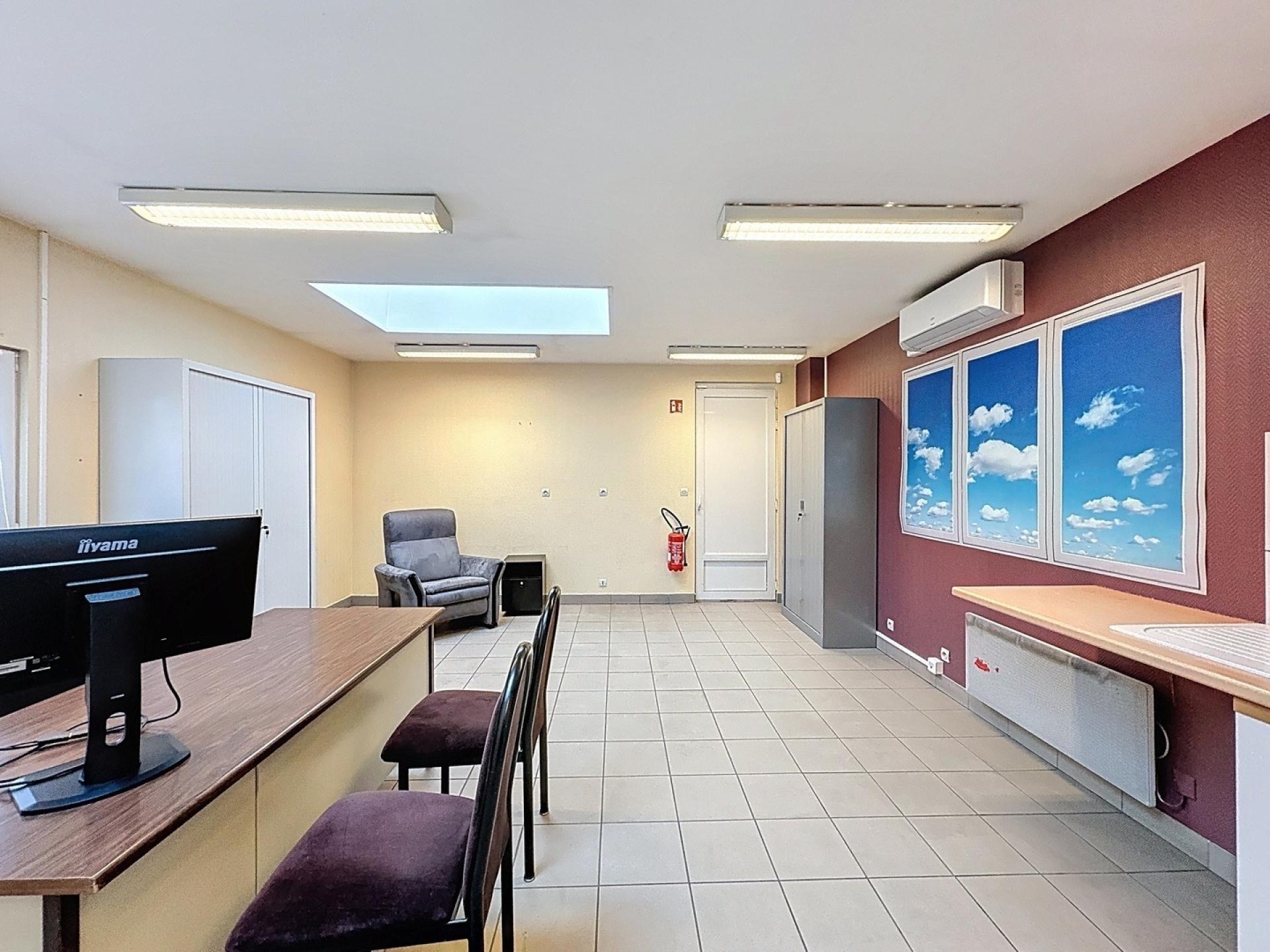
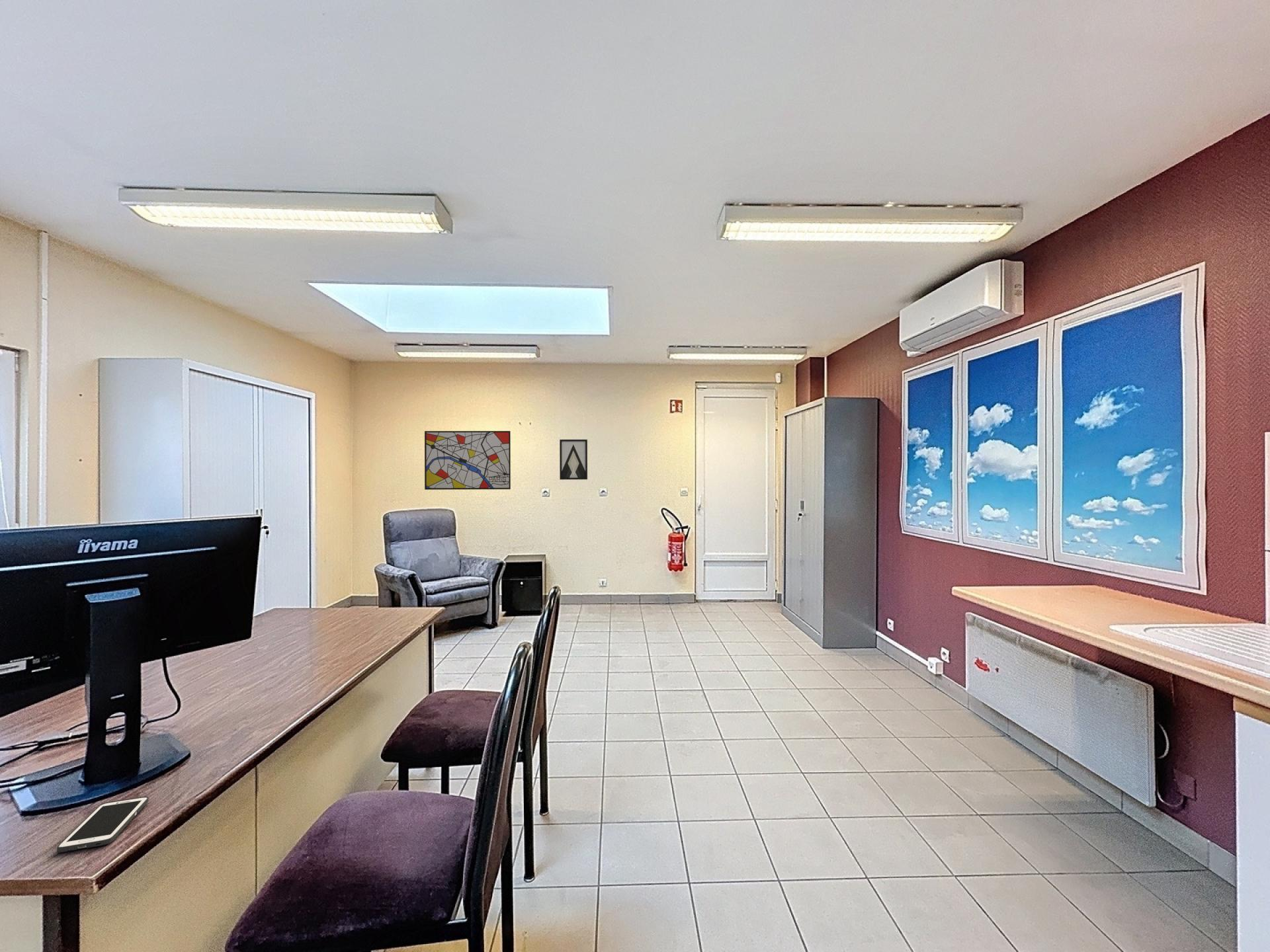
+ wall art (468, 460)
+ wall art (573, 459)
+ cell phone (106, 822)
